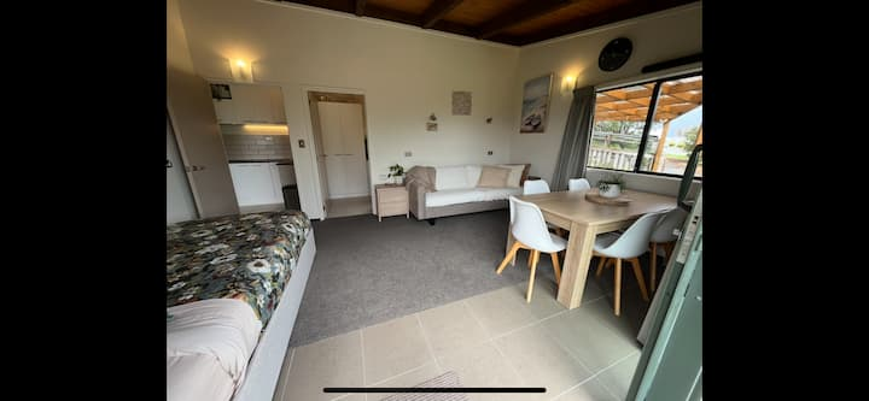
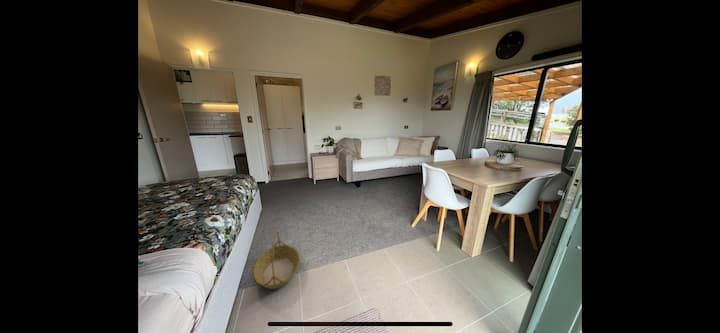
+ basket (276, 253)
